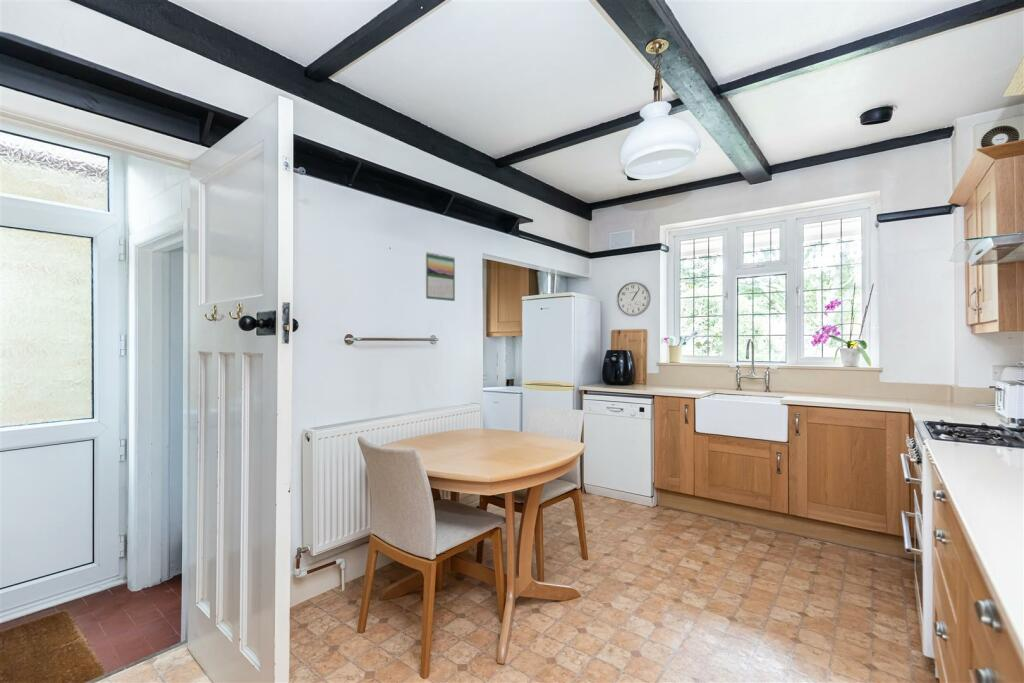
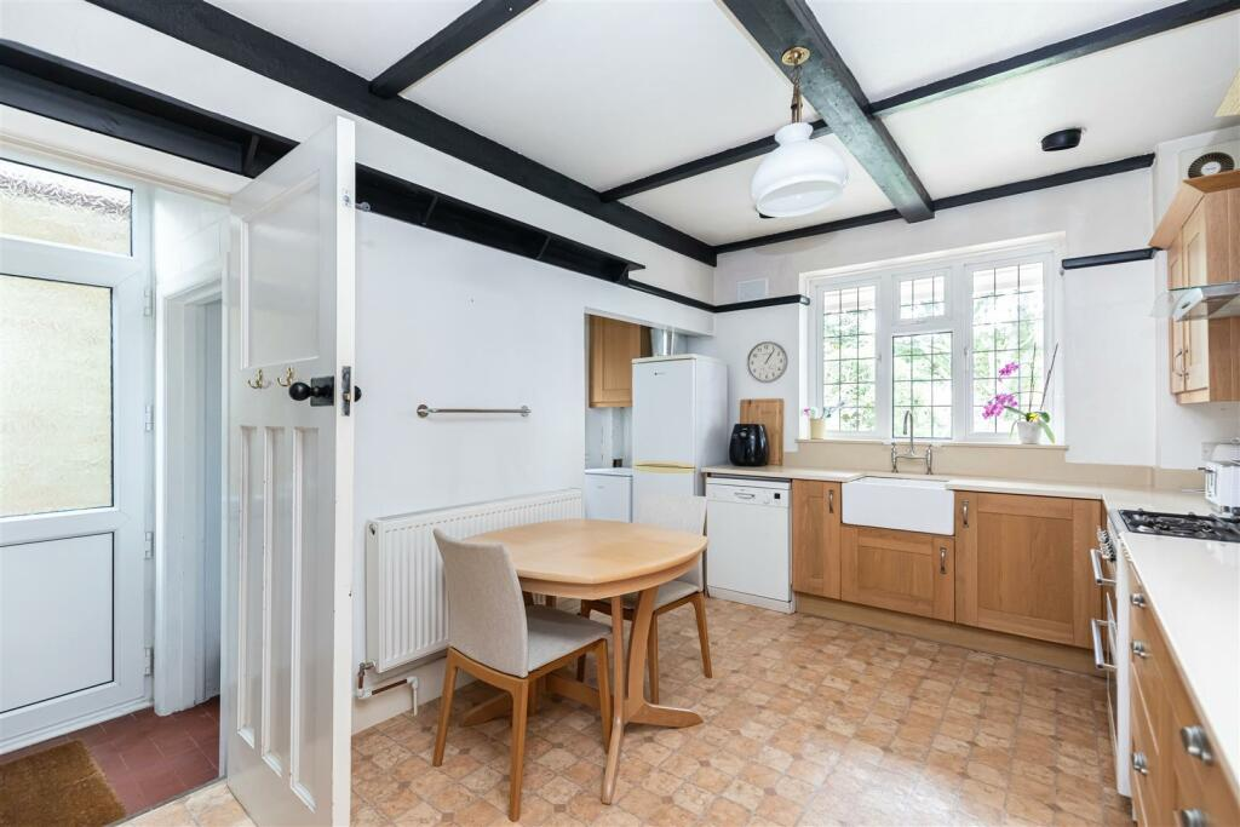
- calendar (440, 276)
